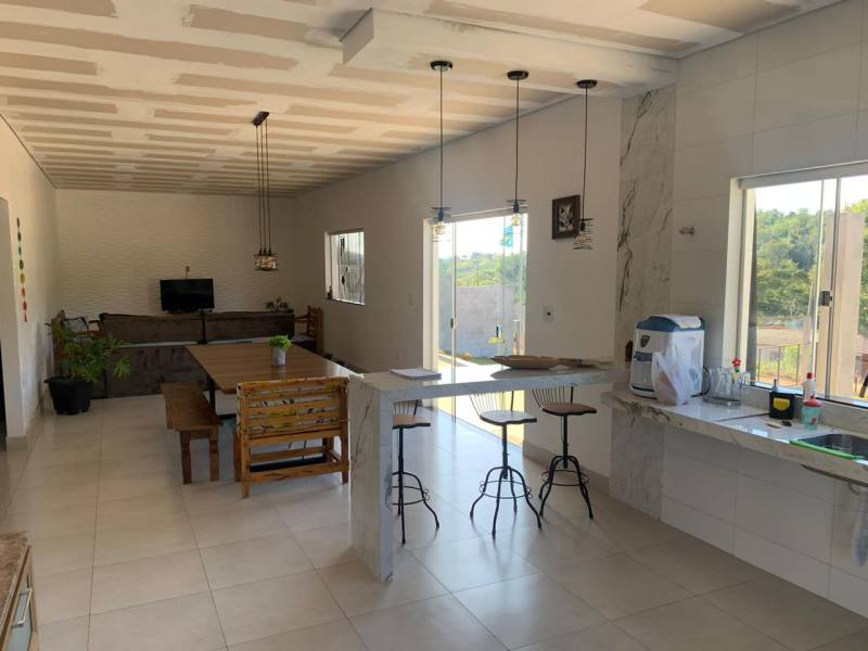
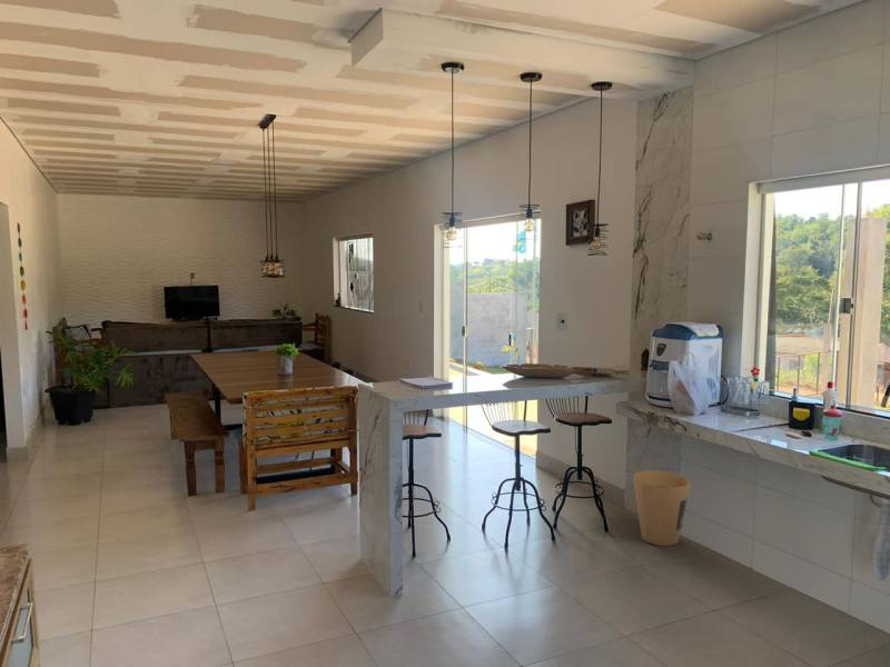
+ trash can (660, 508)
